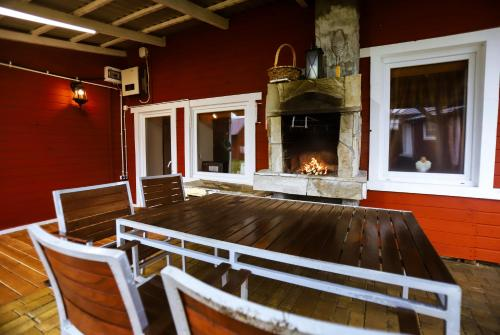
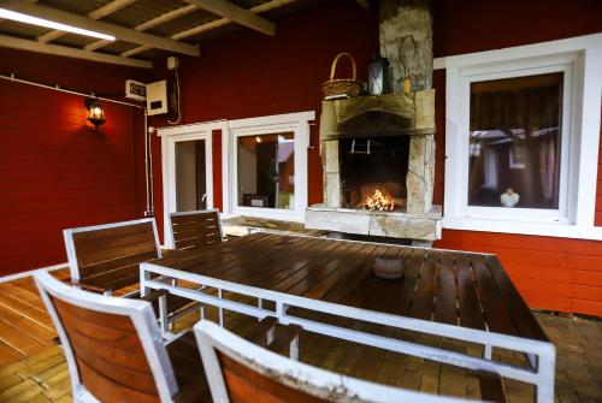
+ decorative bowl (388, 266)
